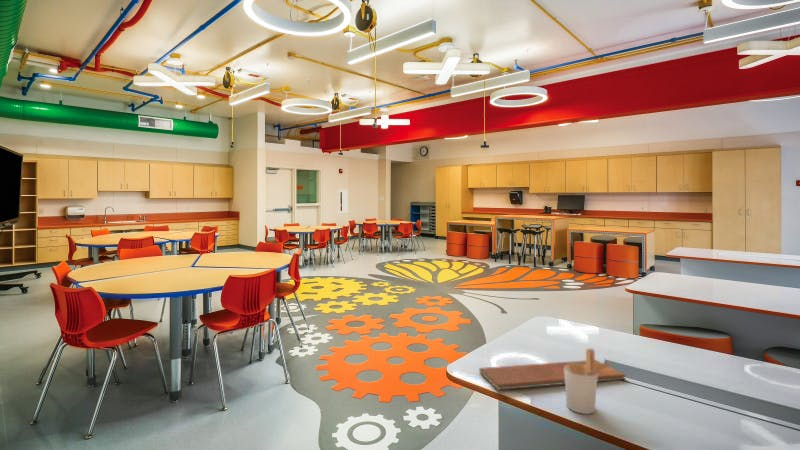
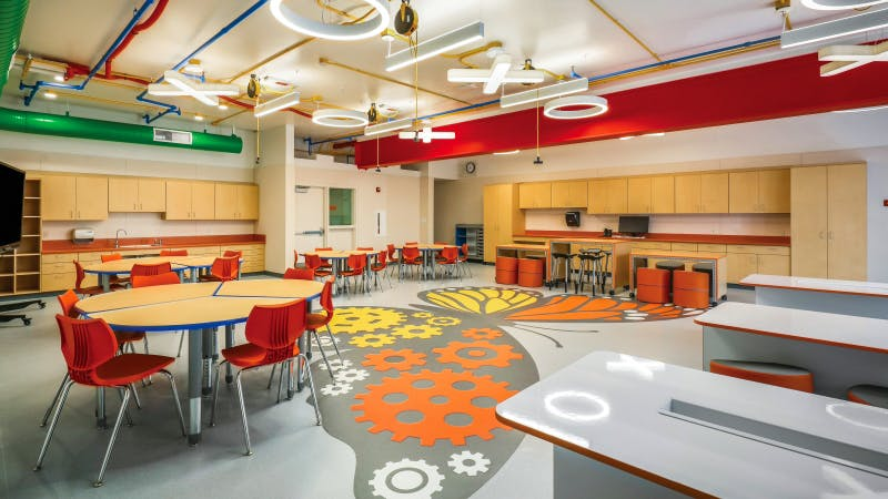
- chopping board (550, 373)
- utensil holder (588, 382)
